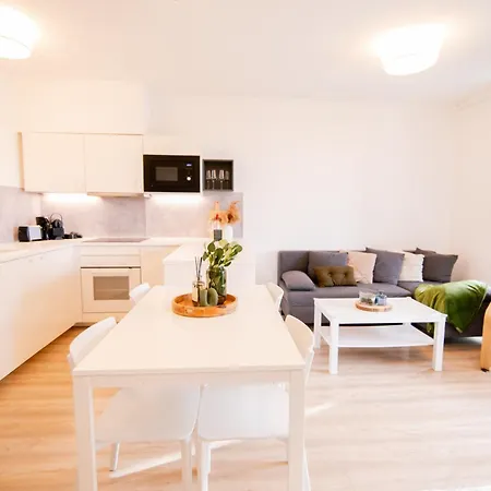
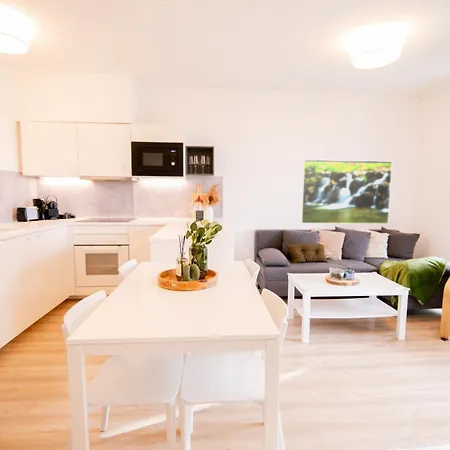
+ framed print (346, 192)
